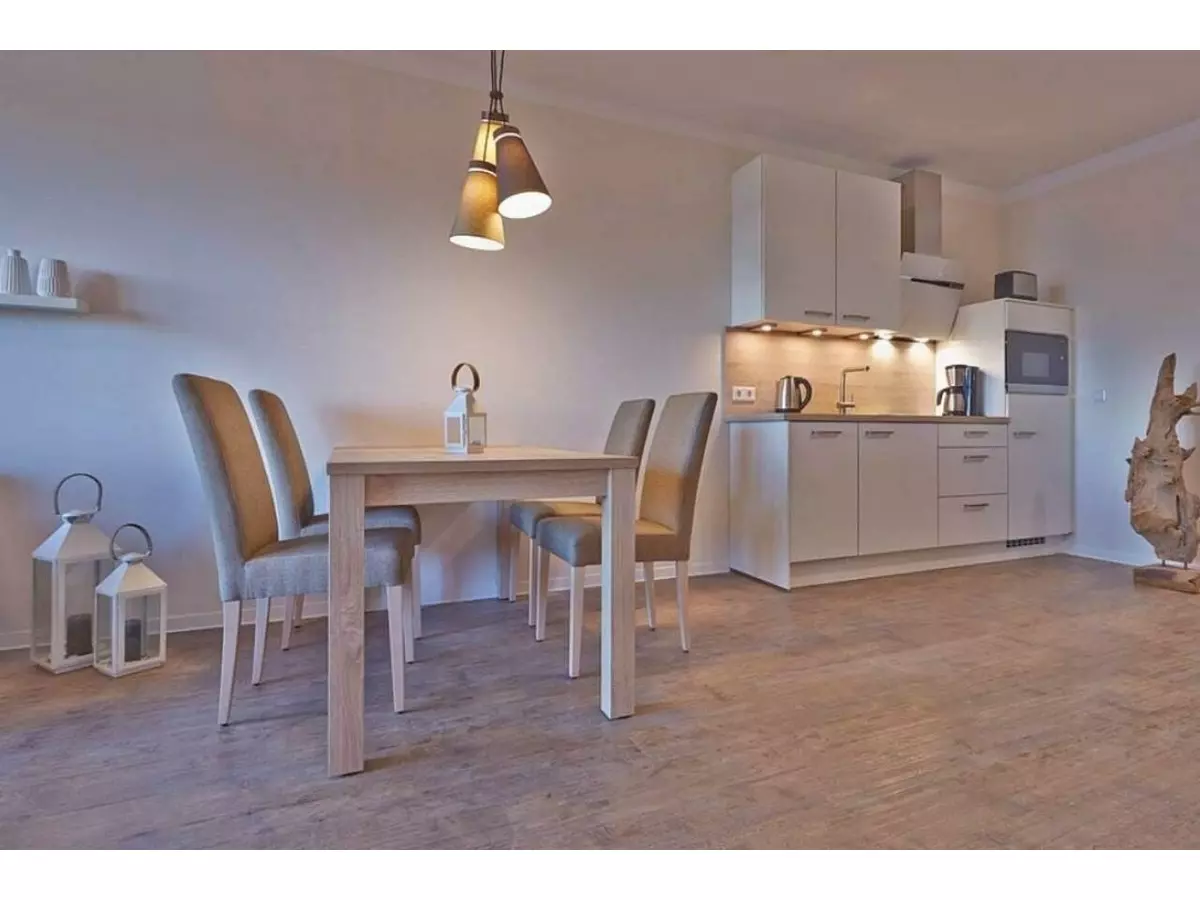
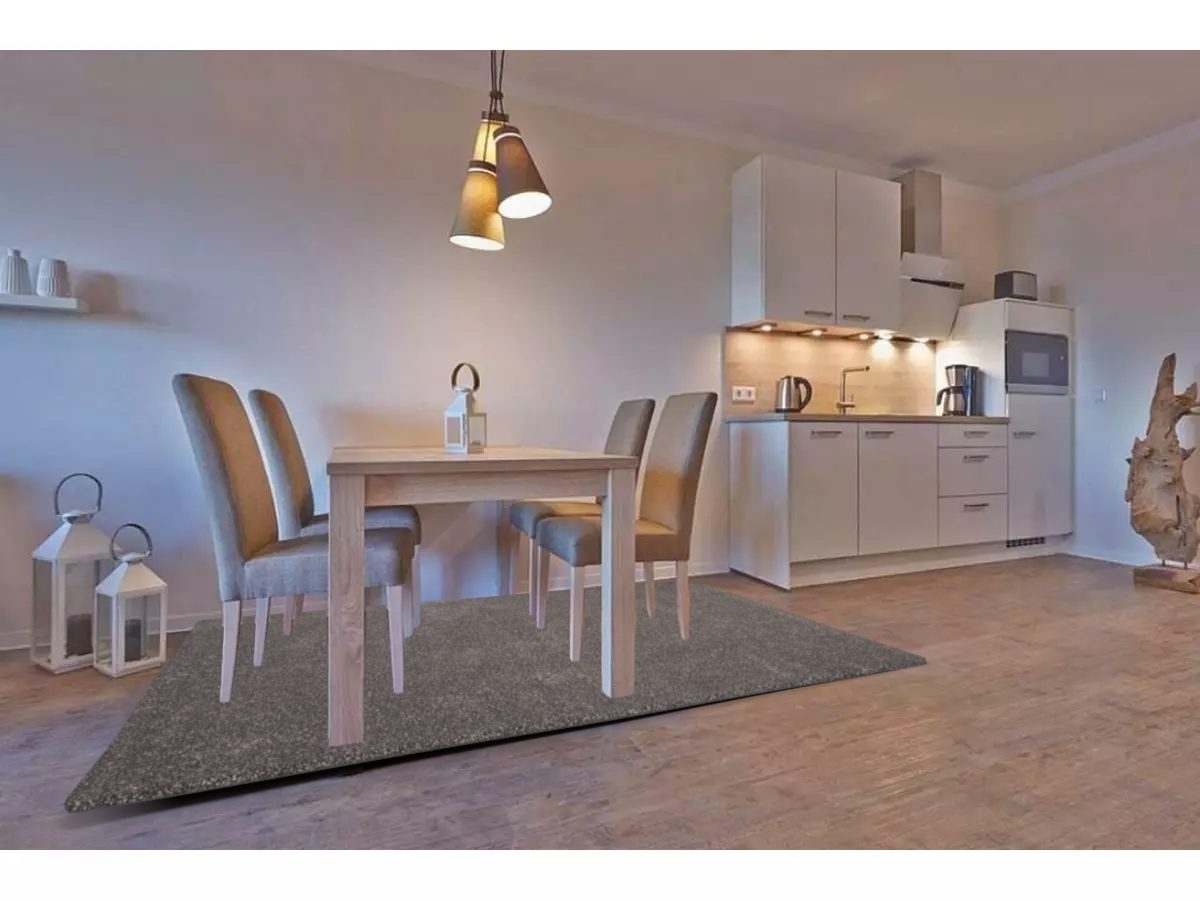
+ rug (529, 640)
